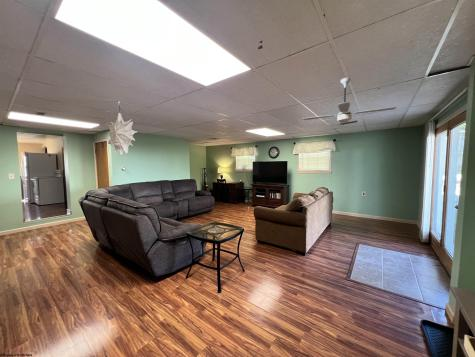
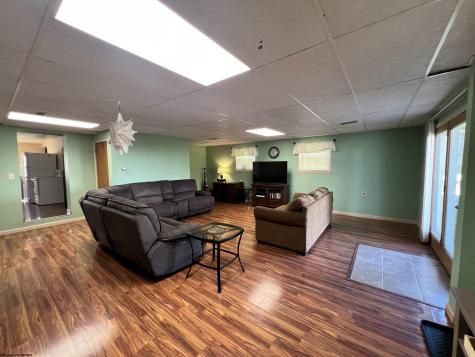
- ceiling fan (344, 100)
